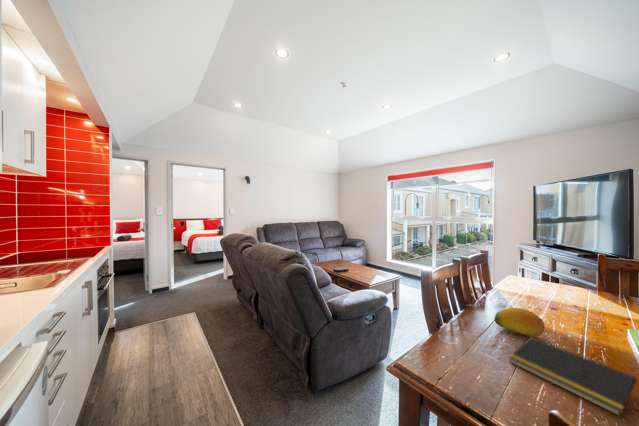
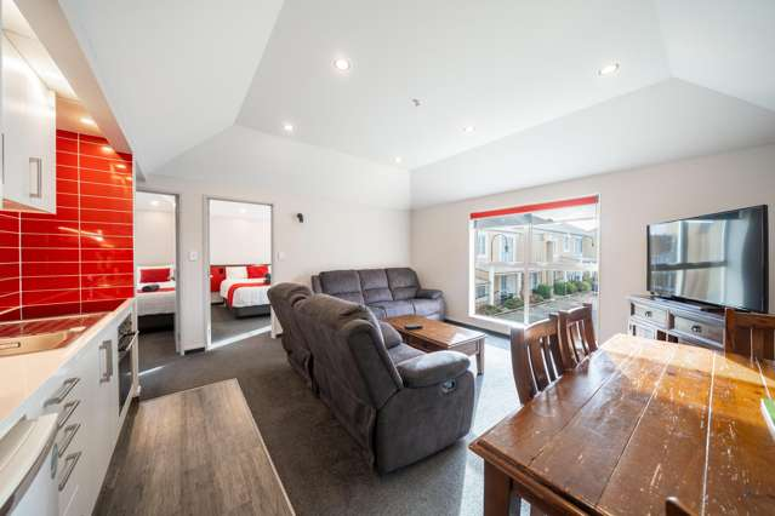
- fruit (518, 320)
- notepad (566, 368)
